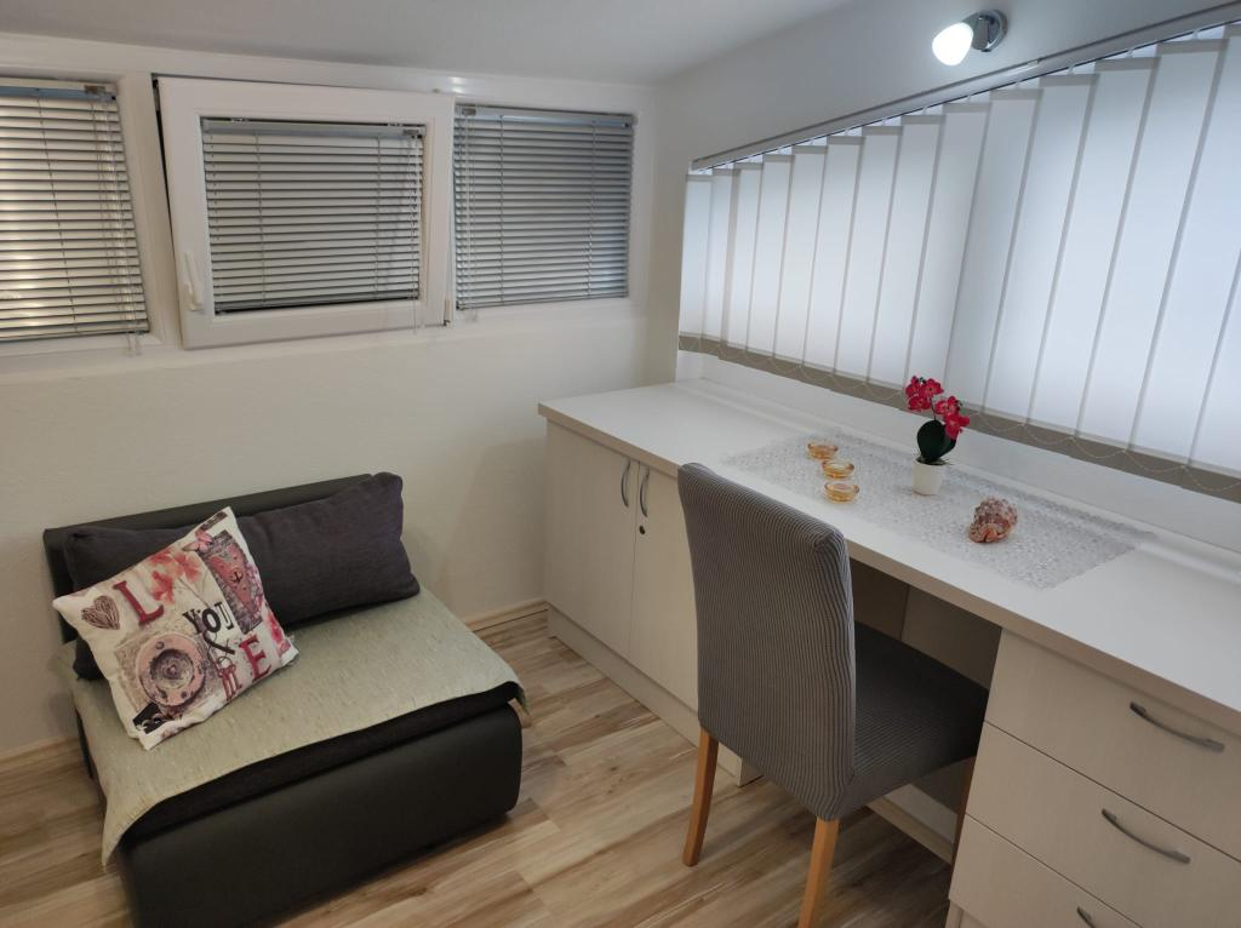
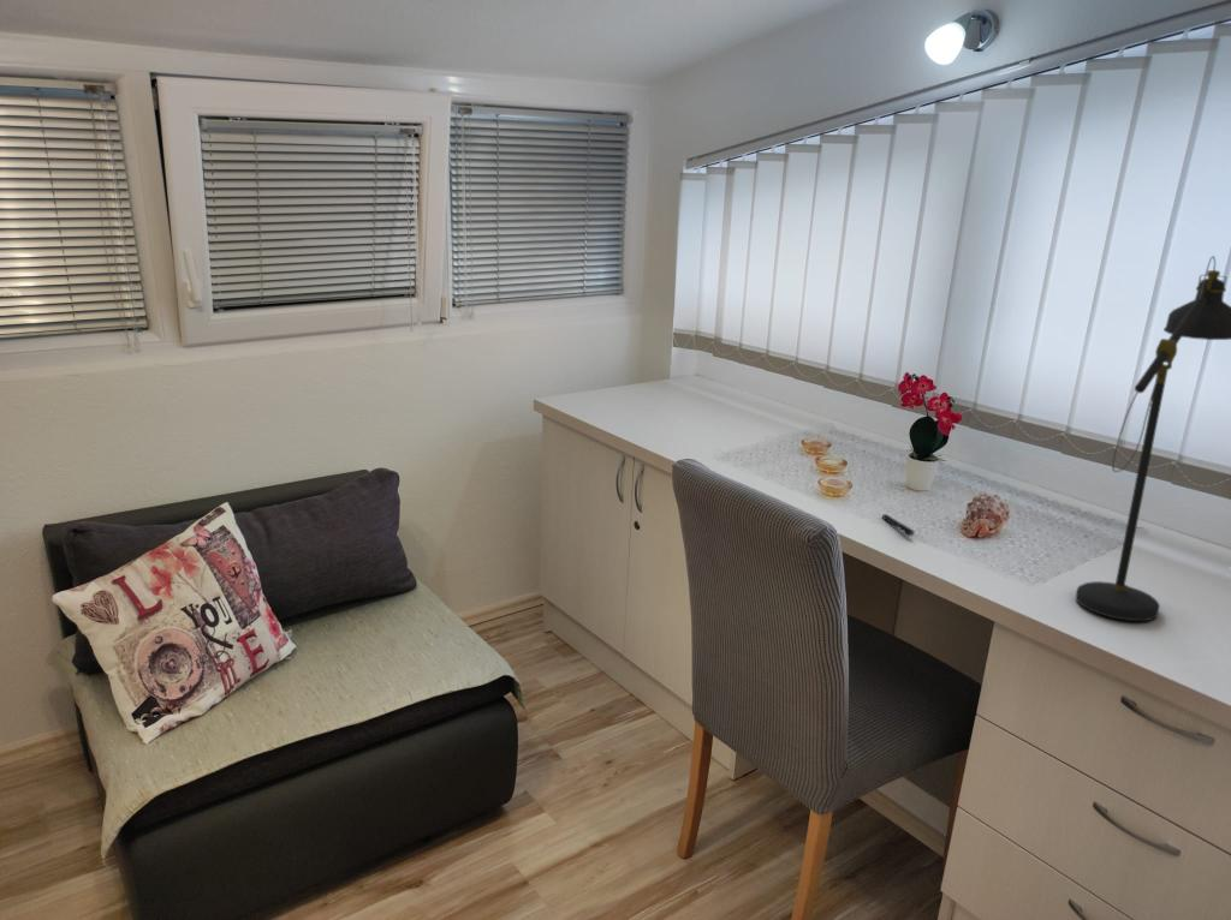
+ desk lamp (1154, 434)
+ pen (897, 524)
